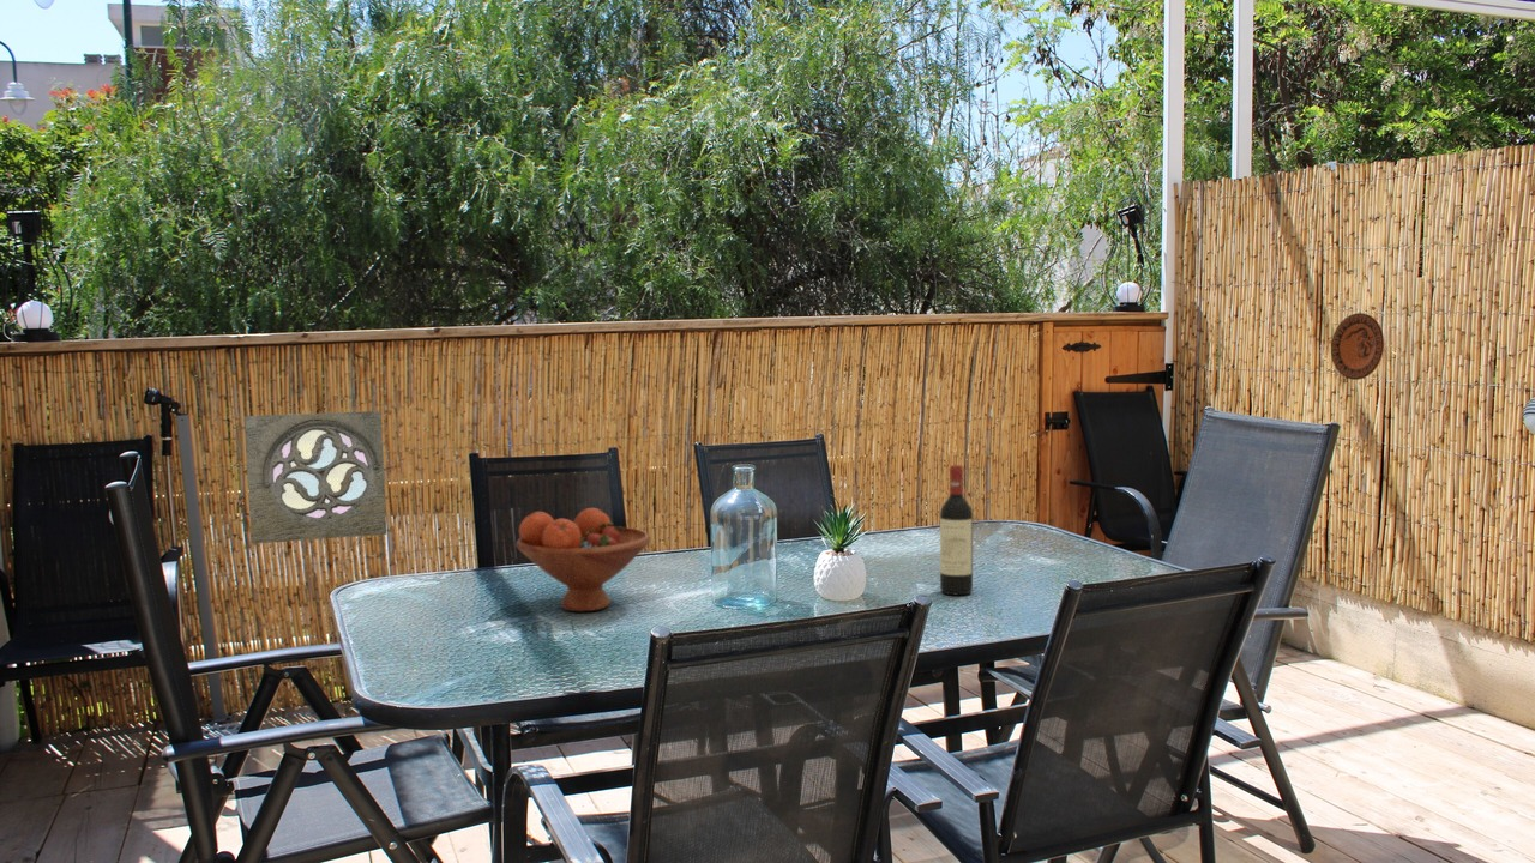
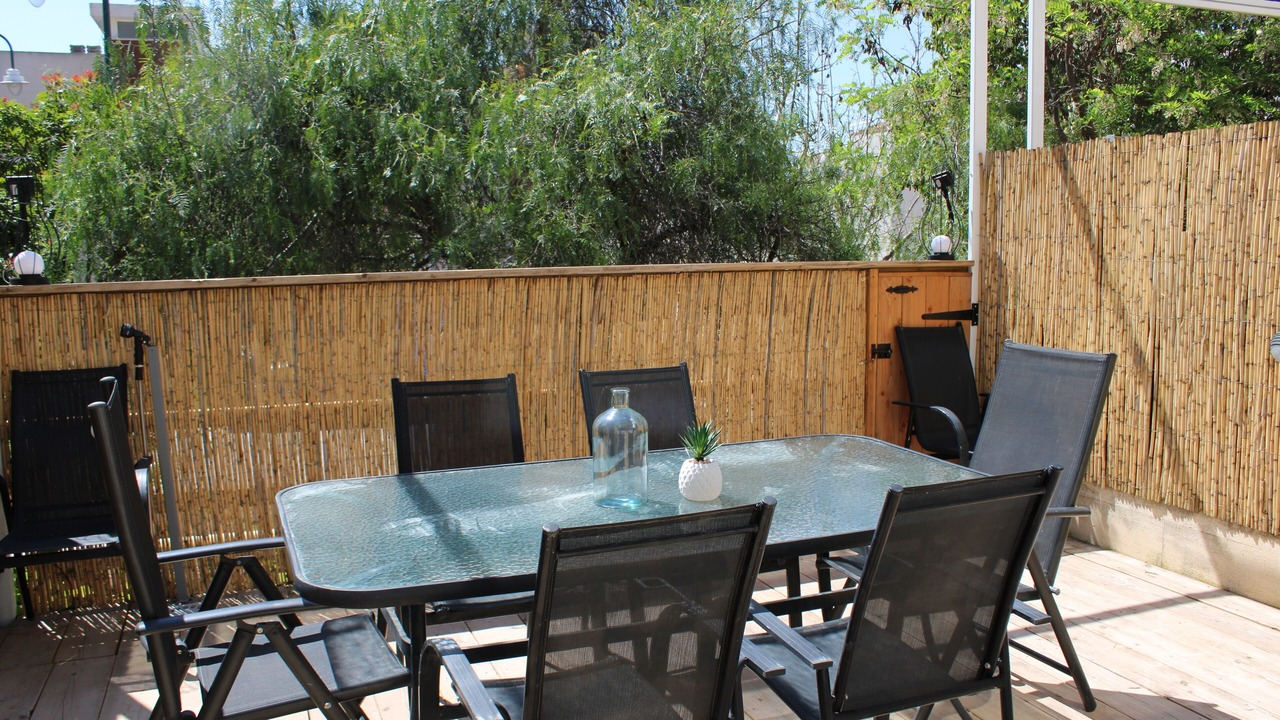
- wine bottle (956, 529)
- fruit bowl (584, 559)
- decorative plate (1358, 346)
- wall ornament (317, 476)
